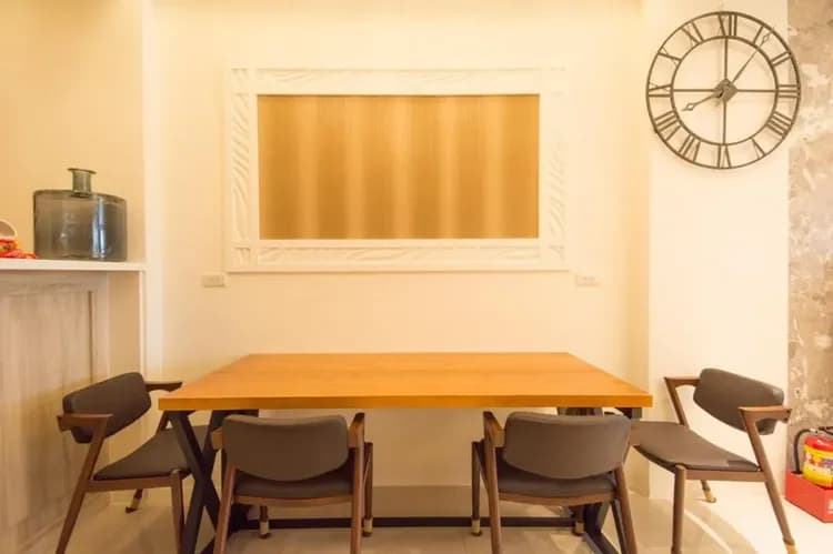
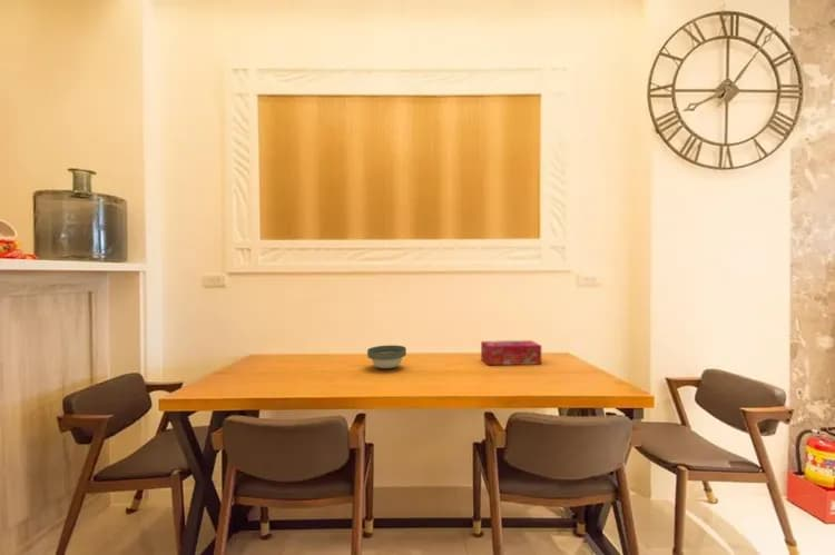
+ bowl (386, 357)
+ tissue box (510, 351)
